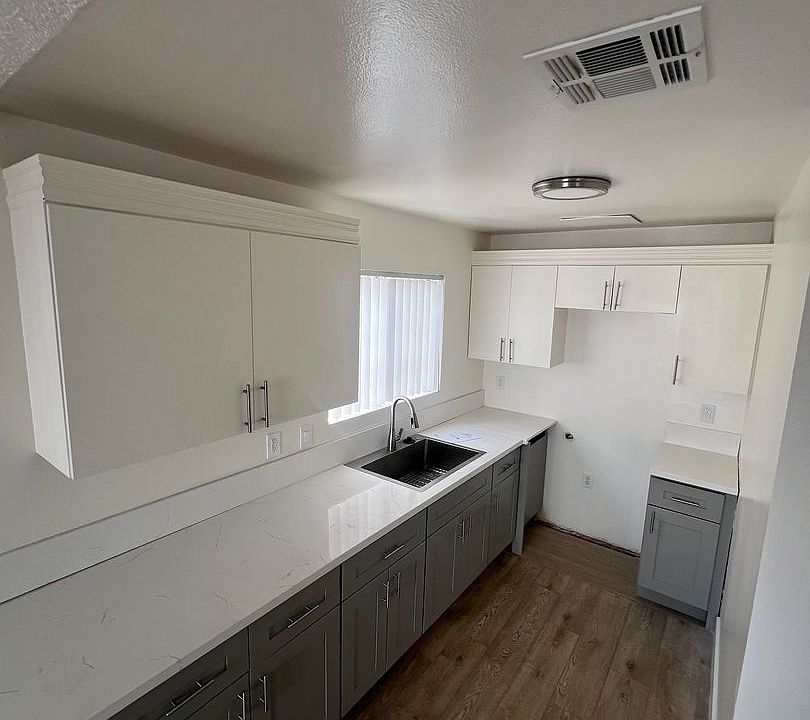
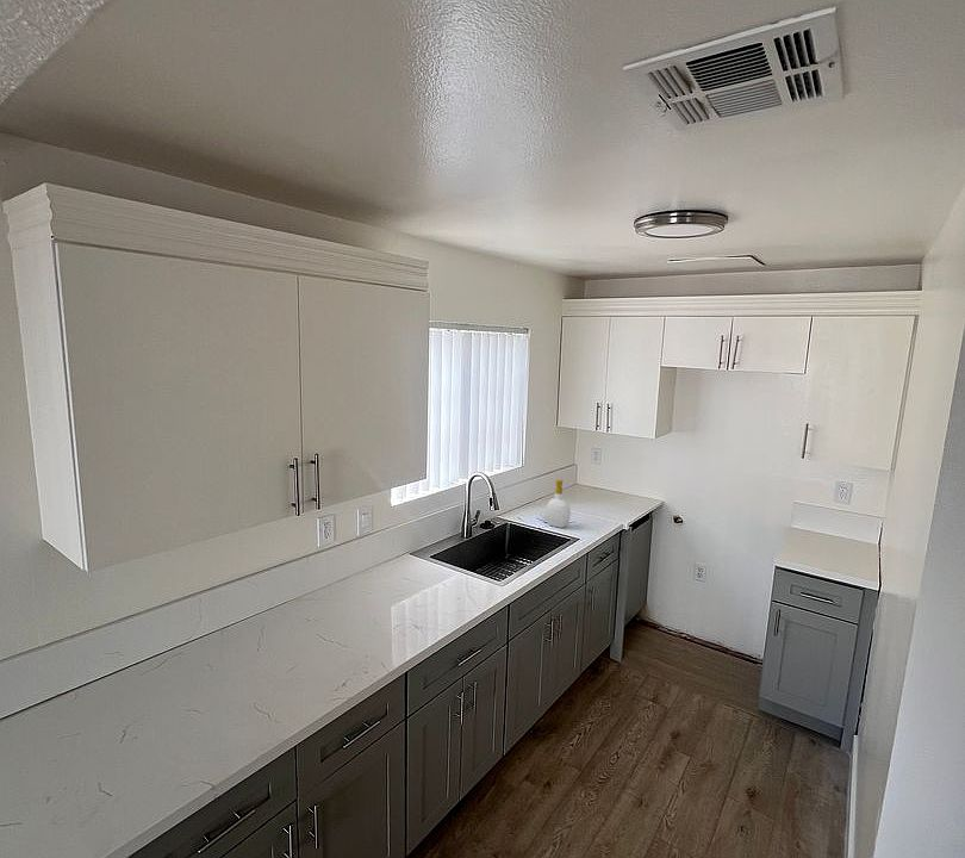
+ soap bottle (558, 503)
